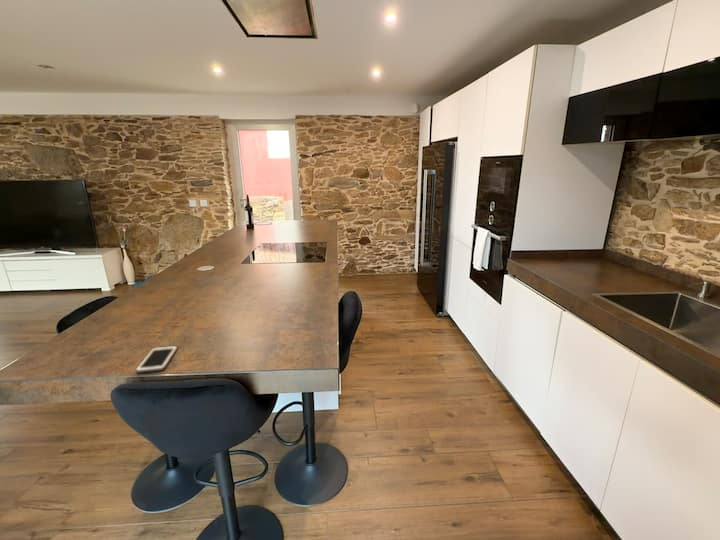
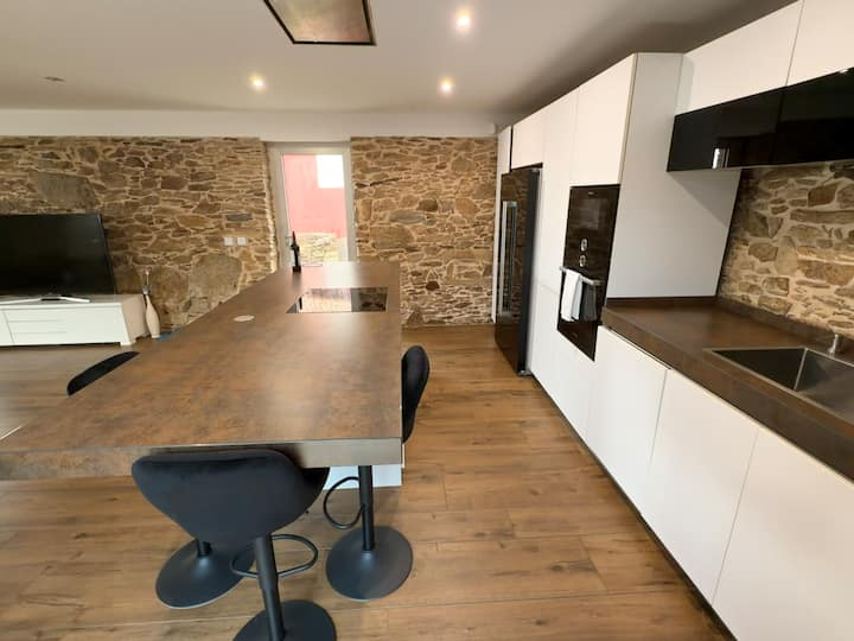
- cell phone (158, 358)
